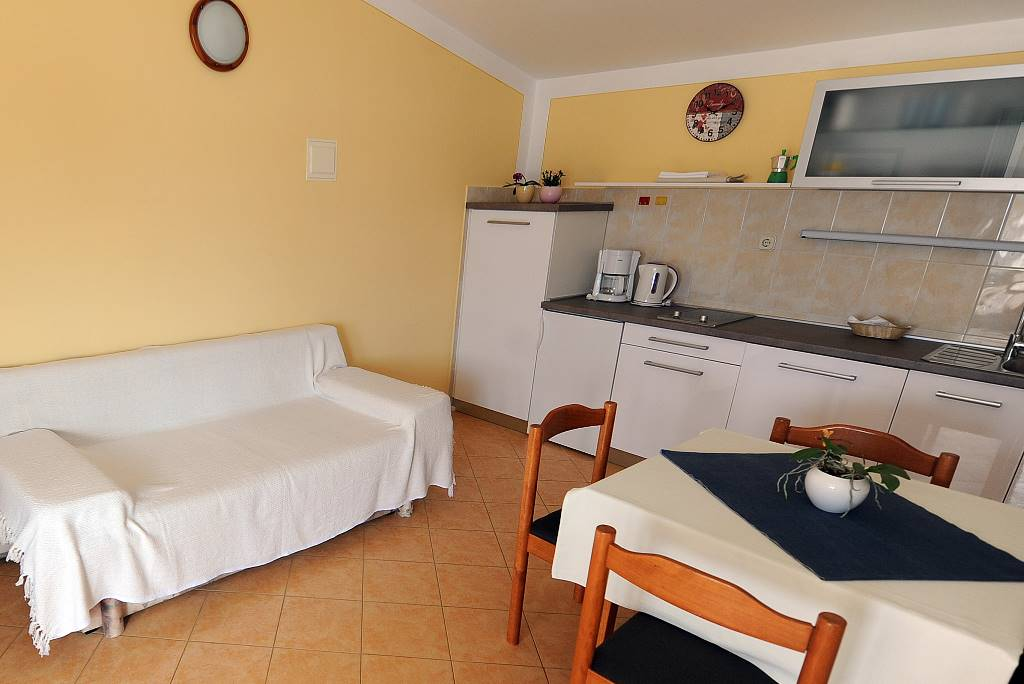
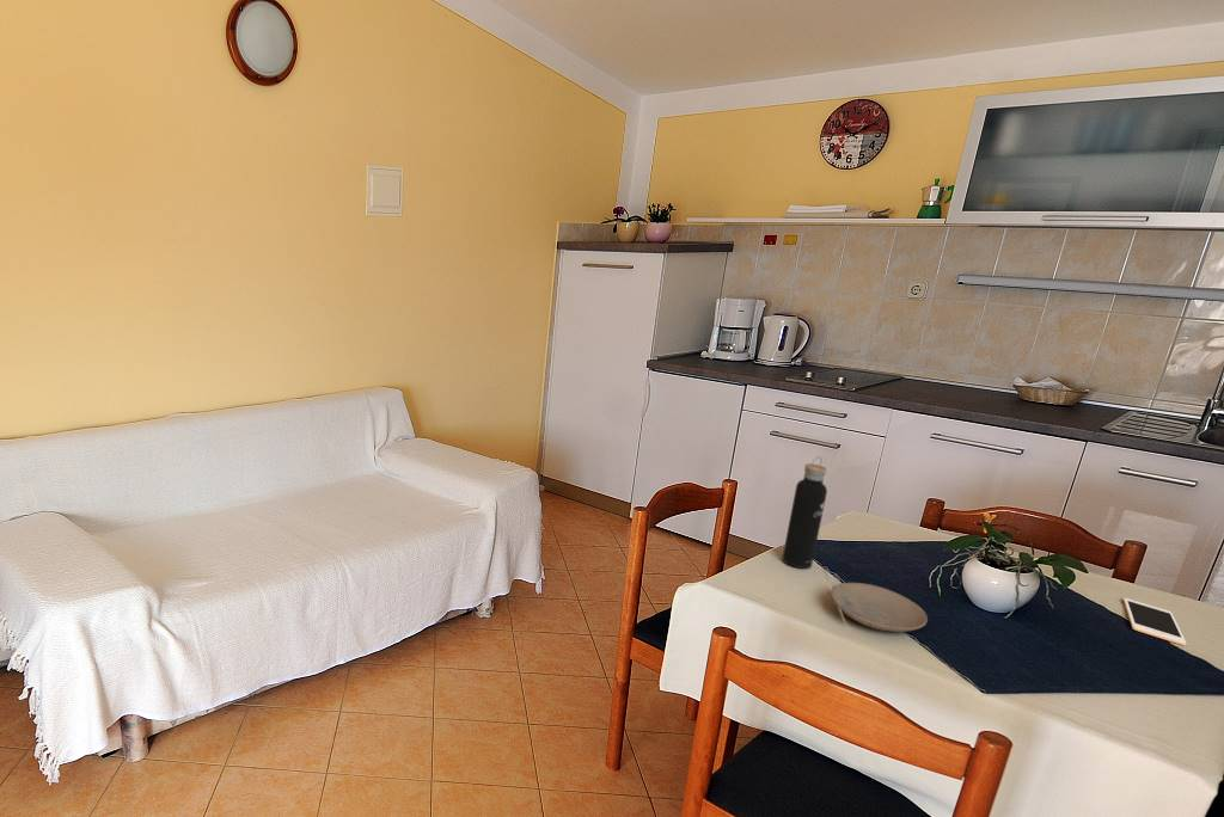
+ plate (876, 610)
+ cell phone (1152, 620)
+ water bottle (807, 510)
